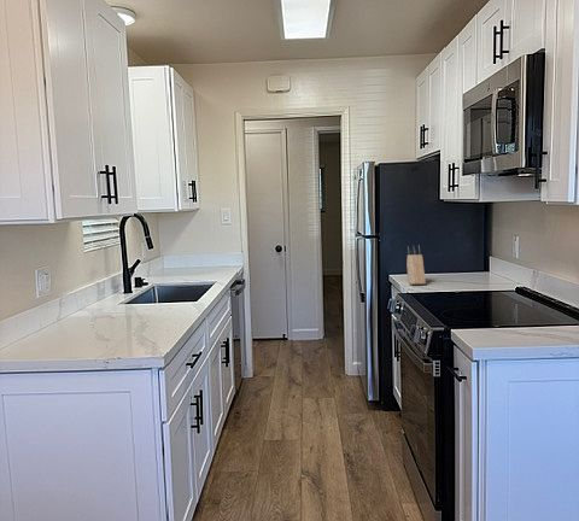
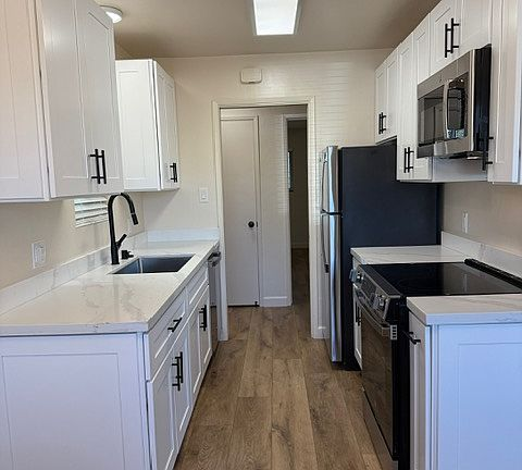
- knife block (415, 263)
